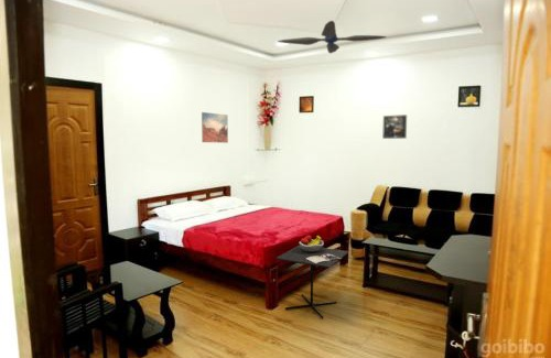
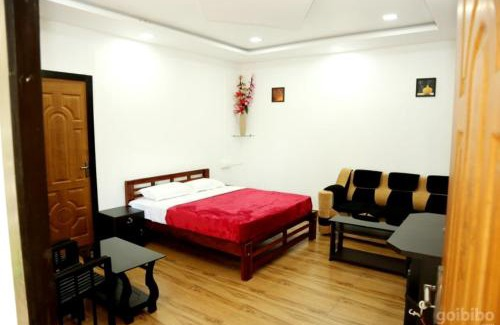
- kitchen table (312, 273)
- ceiling fan (331, 37)
- wall art (215, 128)
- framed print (395, 127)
